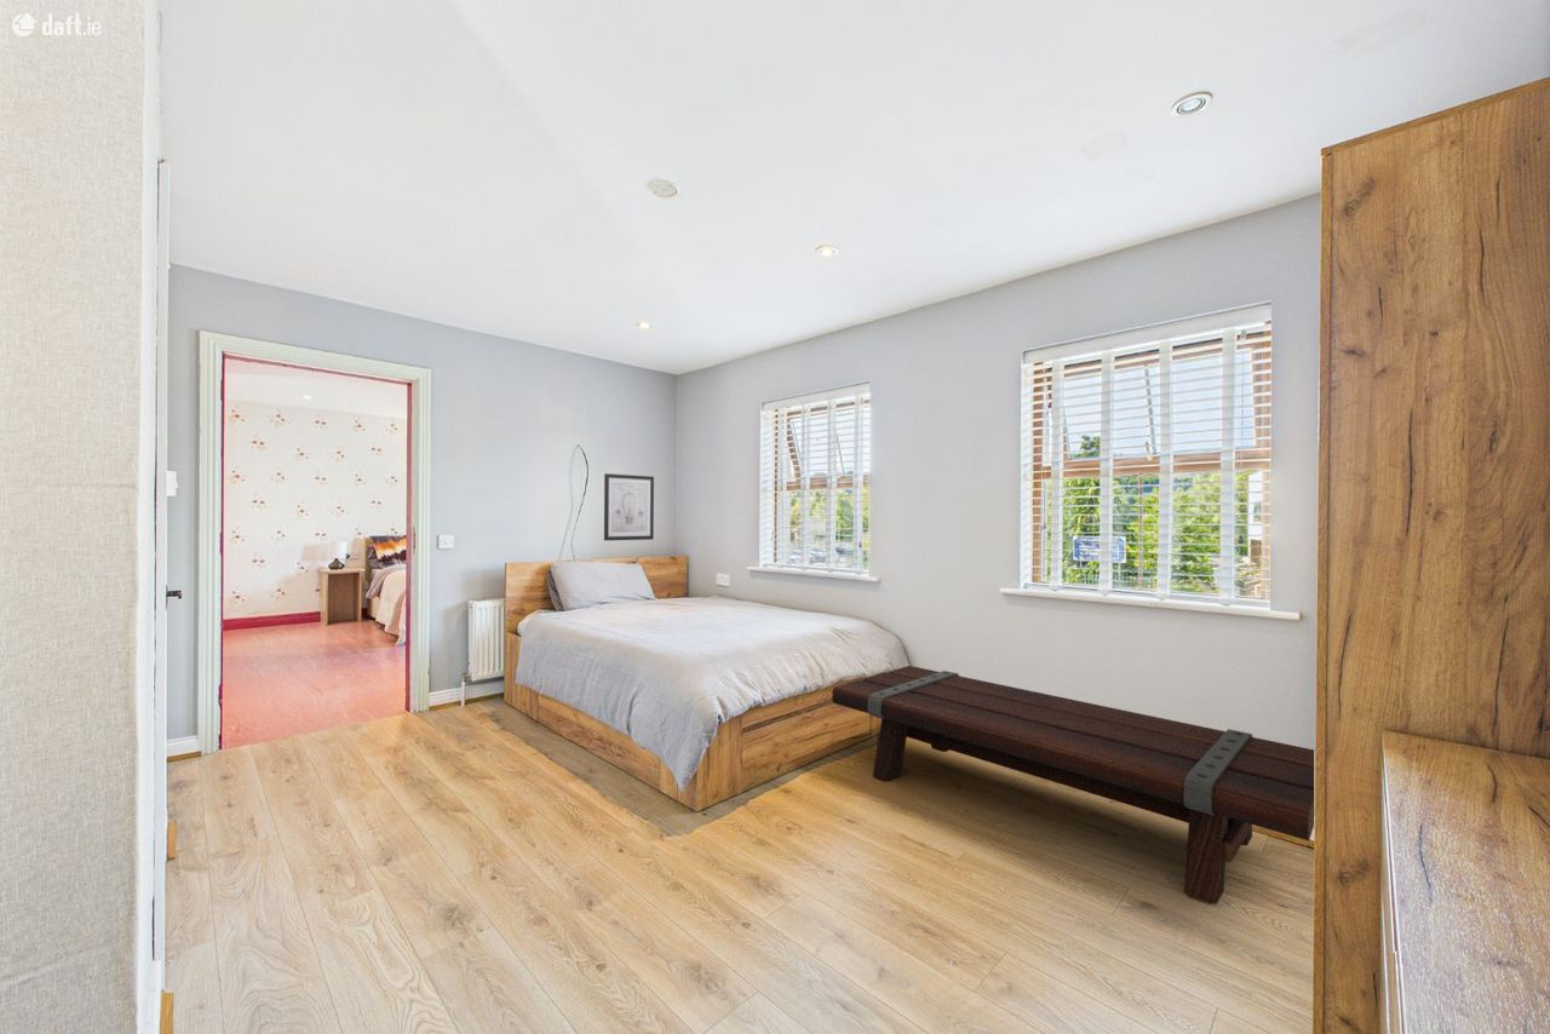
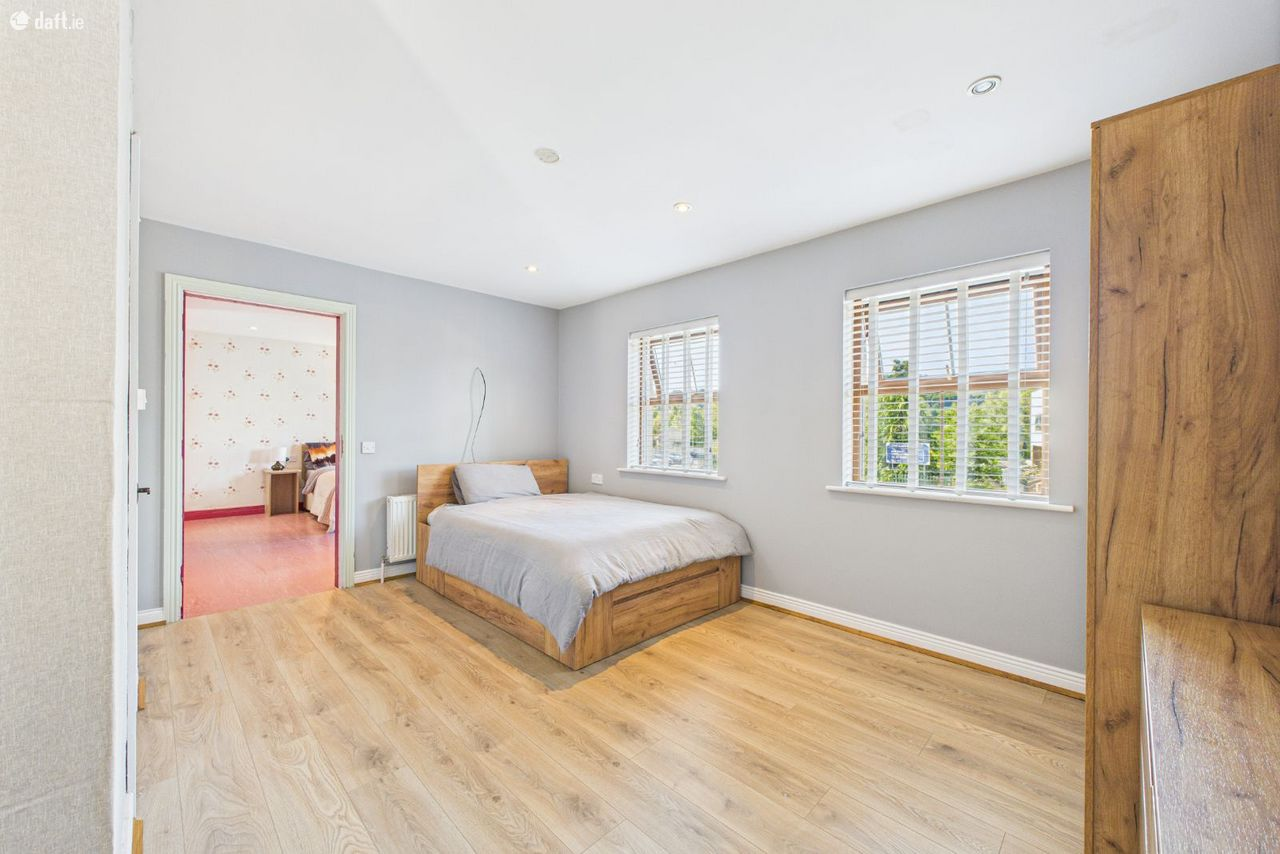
- wall art (630, 507)
- bench (1044, 757)
